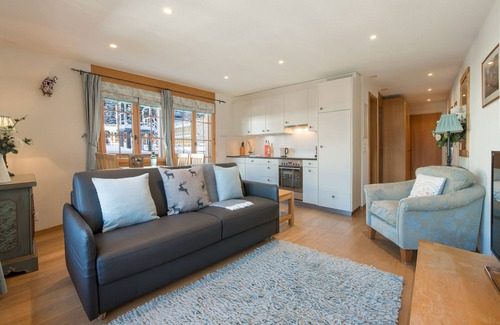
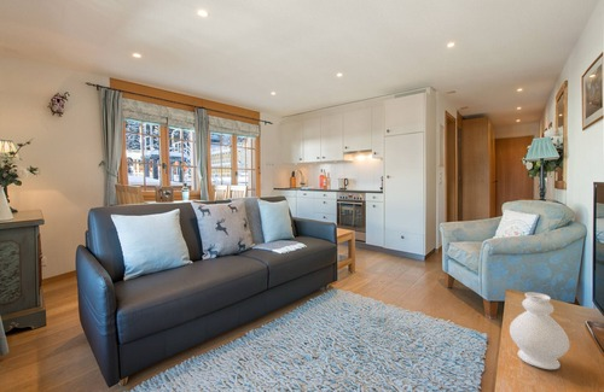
+ decorative vase (538, 327)
